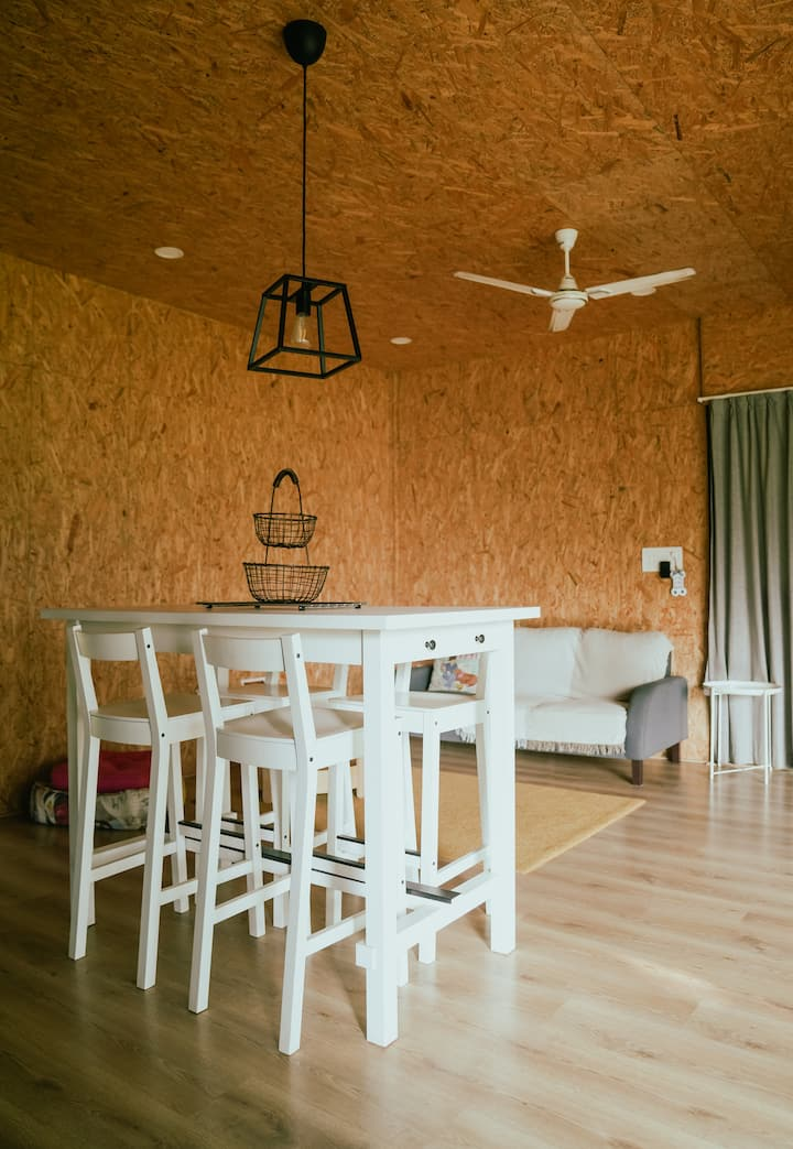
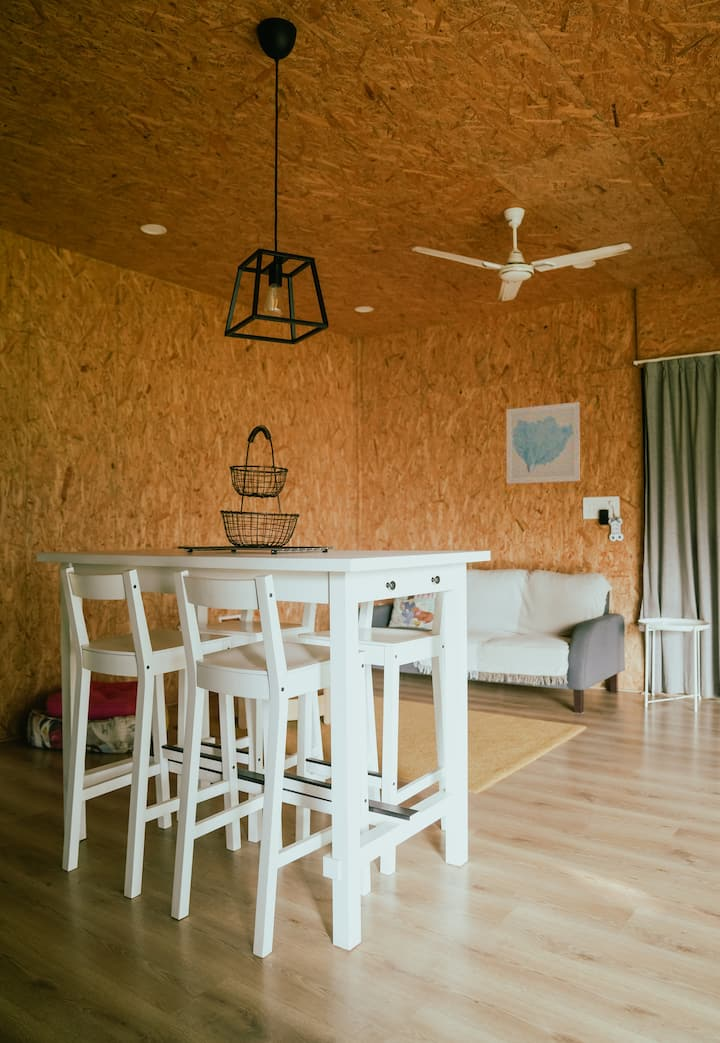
+ wall art (541, 444)
